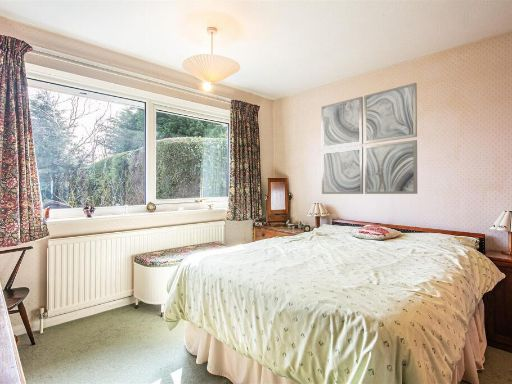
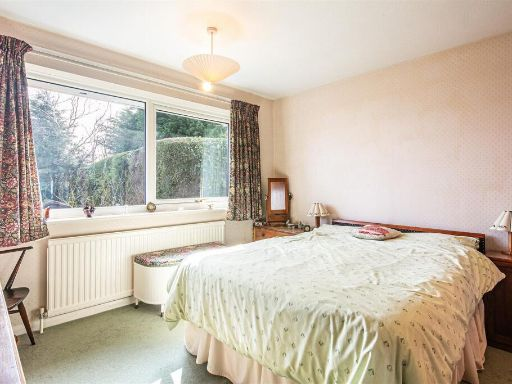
- wall art (362, 143)
